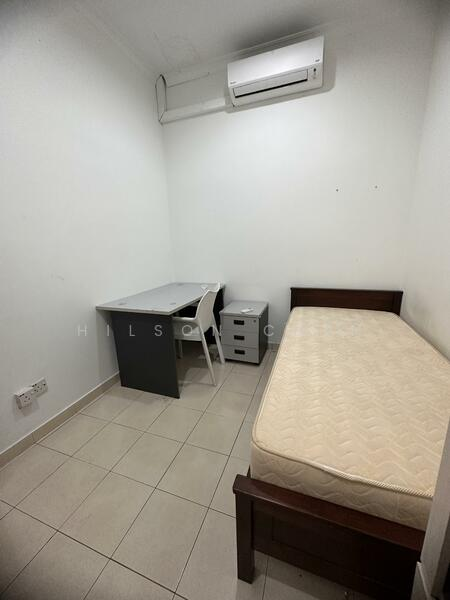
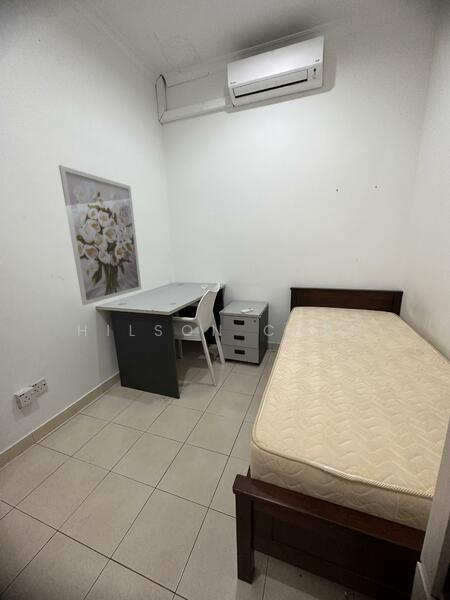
+ wall art (108, 240)
